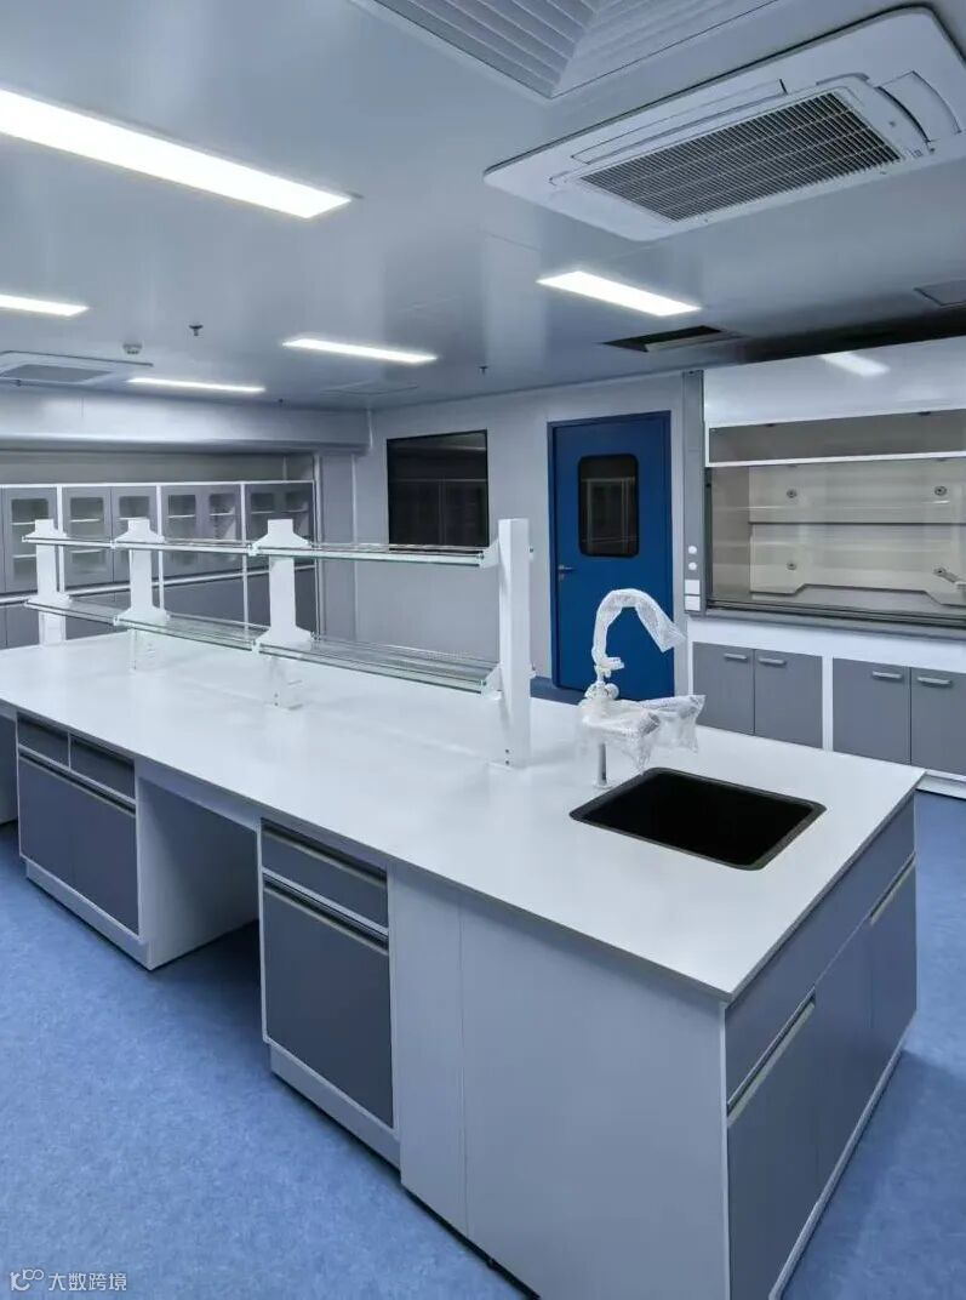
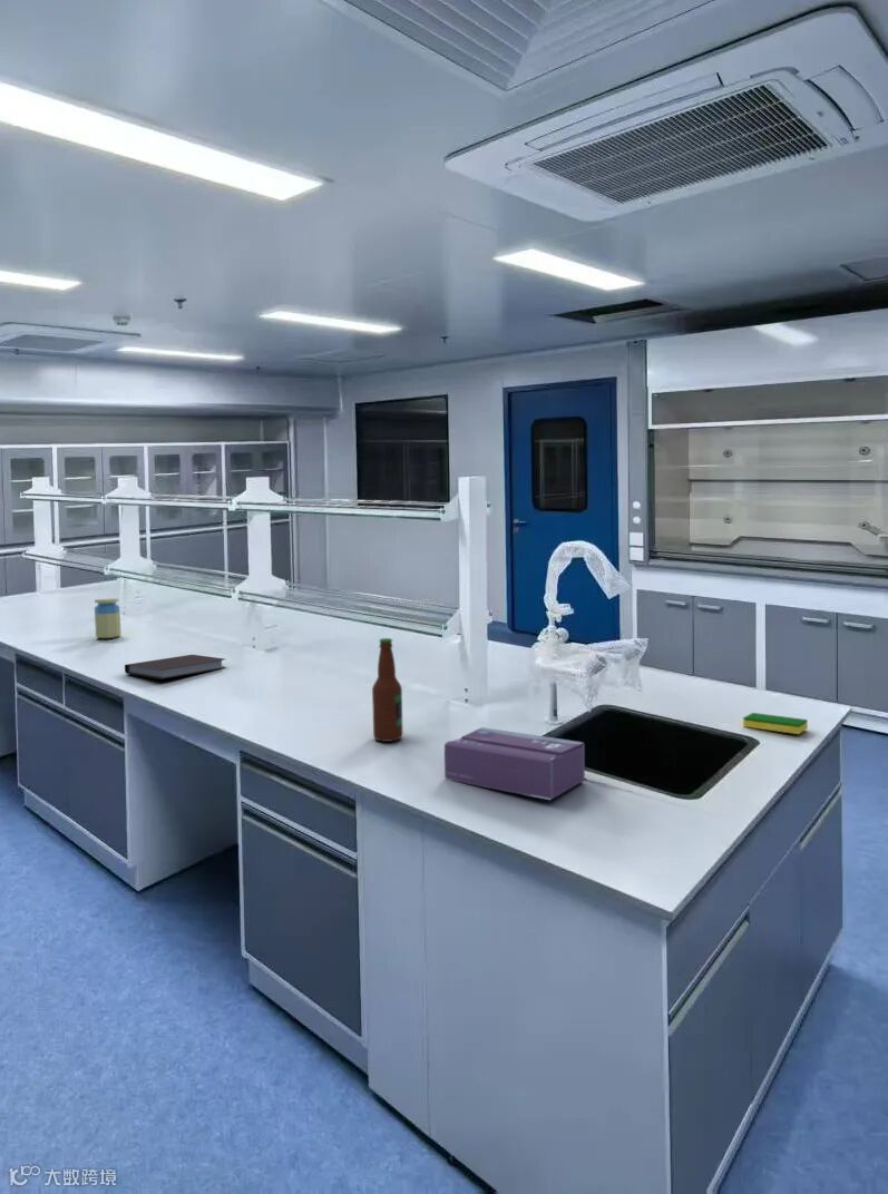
+ jar (107, 618)
+ dish sponge (774, 723)
+ notebook (176, 665)
+ bottle (387, 688)
+ tissue box (514, 761)
